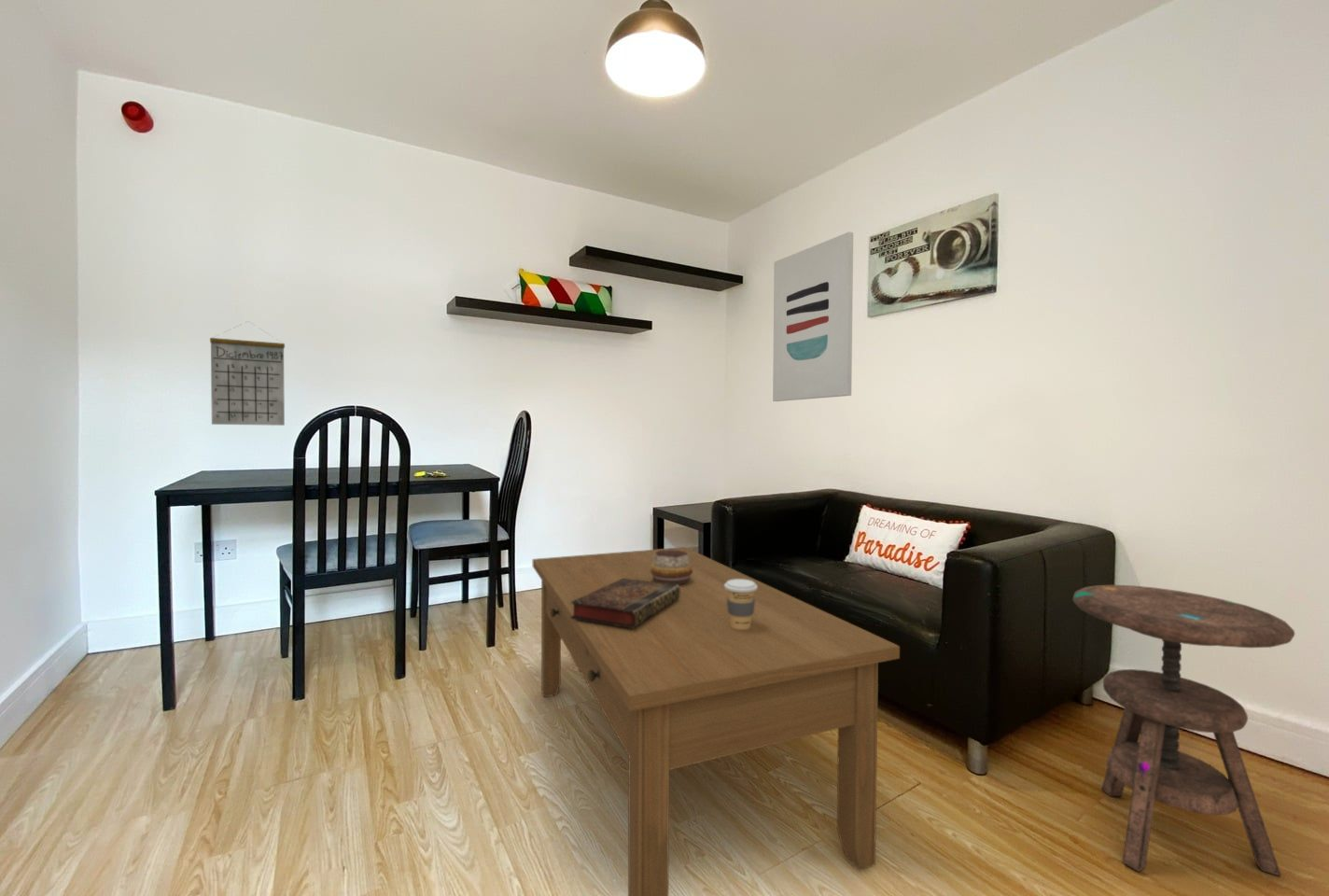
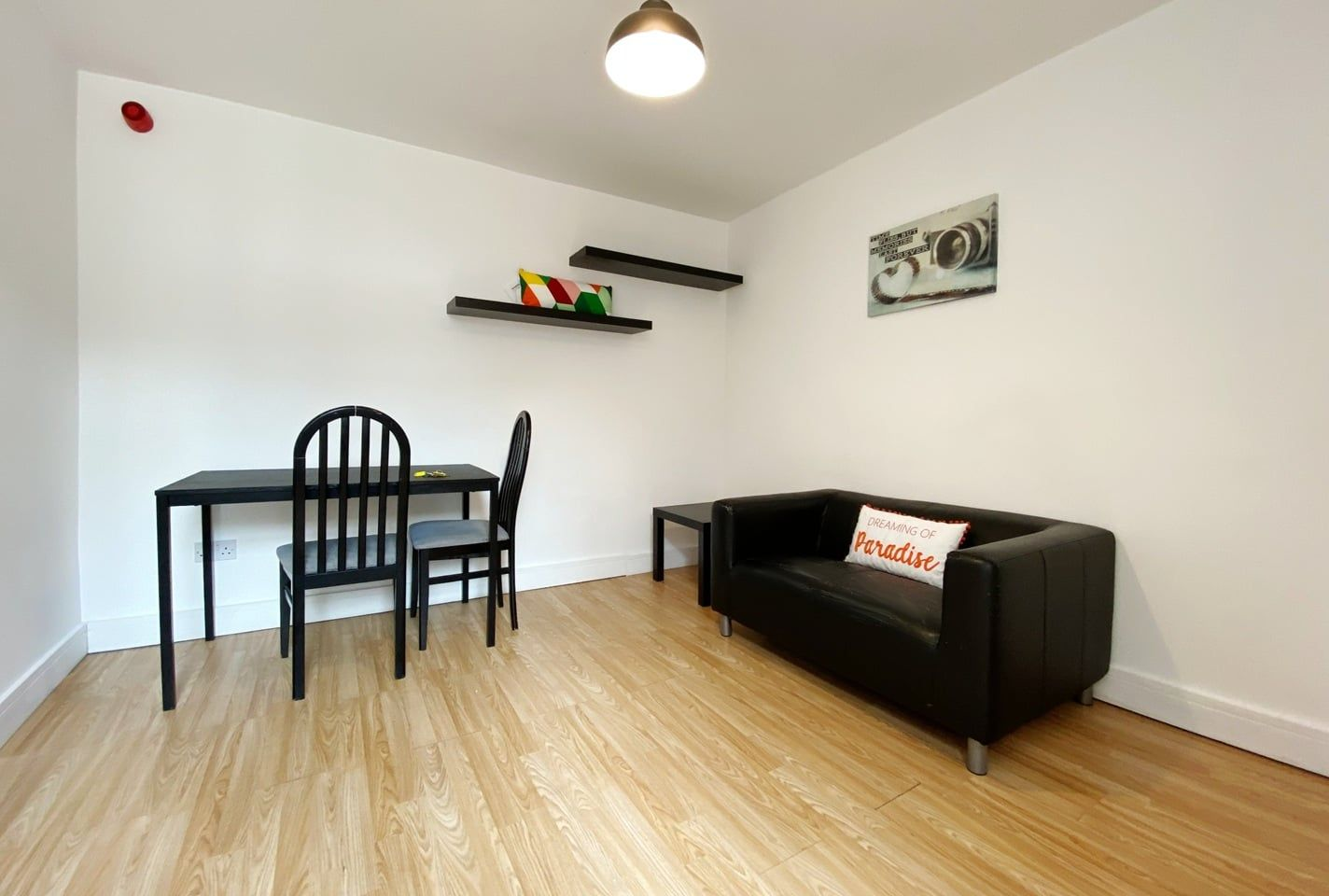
- wall art (809, 323)
- book (628, 599)
- coffee table (667, 675)
- decorative bowl (671, 567)
- side table (1169, 721)
- calendar (248, 372)
- coffee cup (740, 603)
